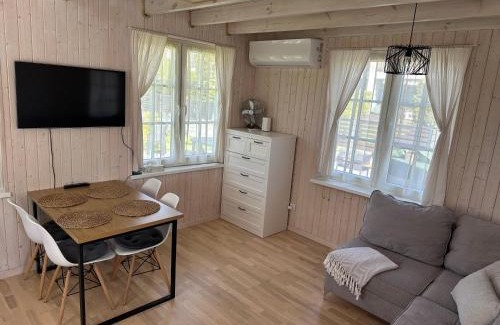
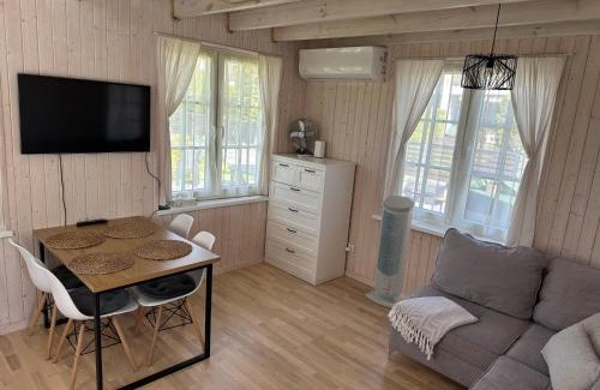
+ air purifier (392, 250)
